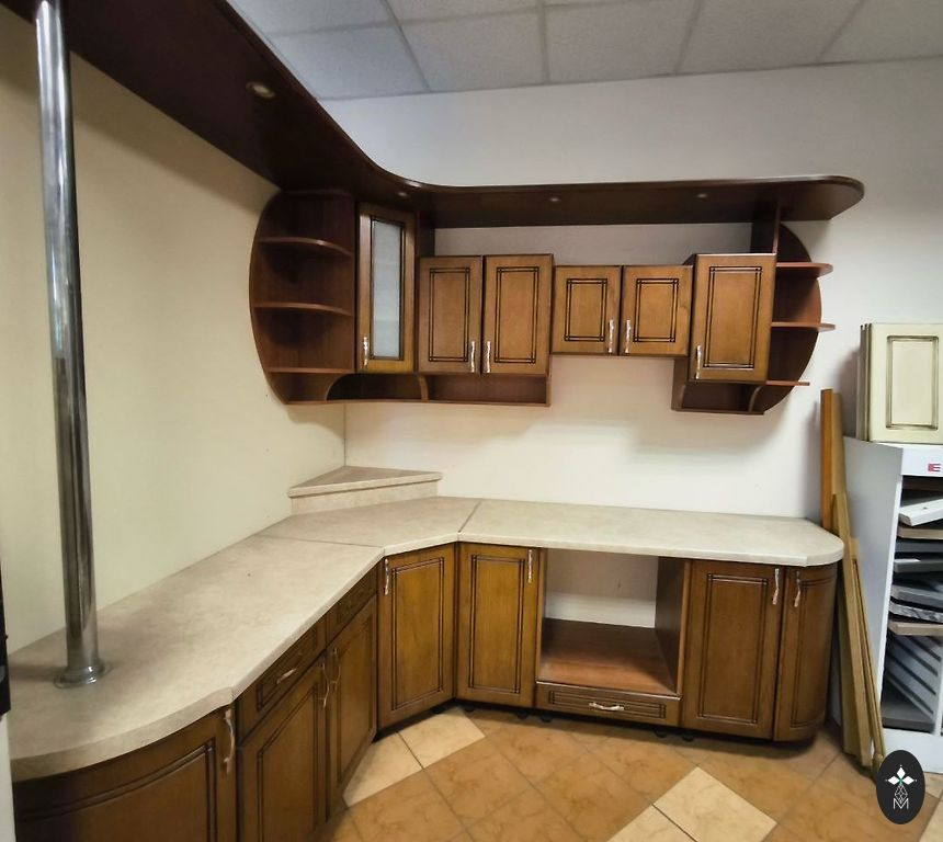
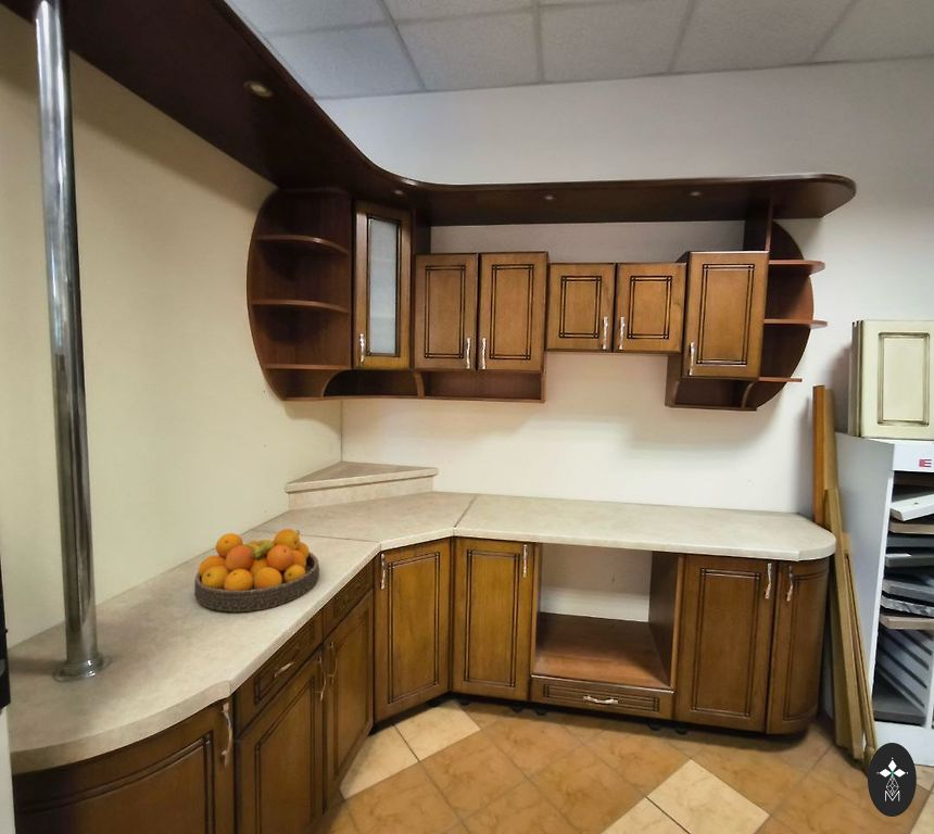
+ fruit bowl (260, 559)
